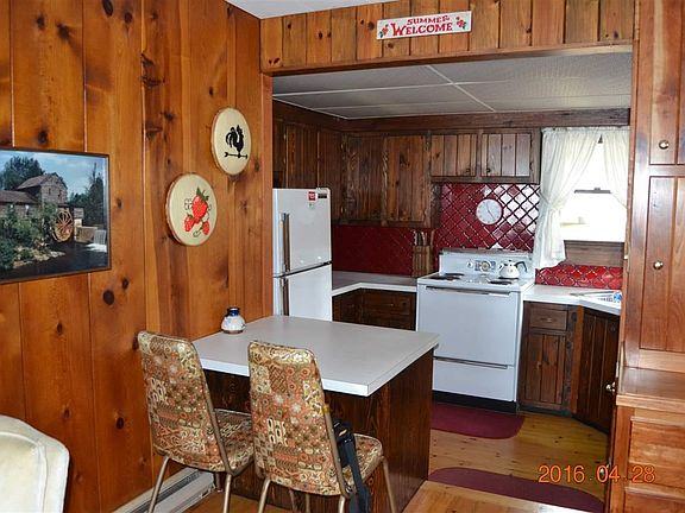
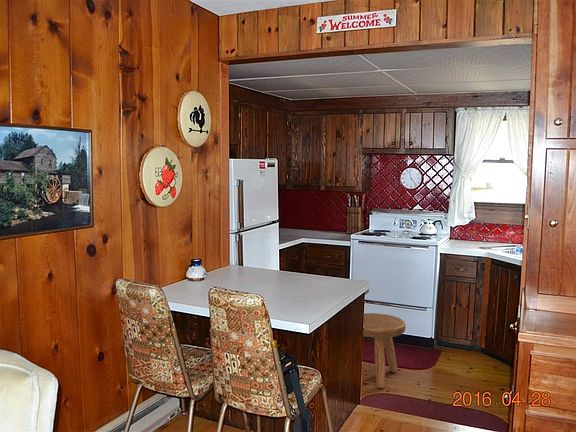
+ stool (374, 349)
